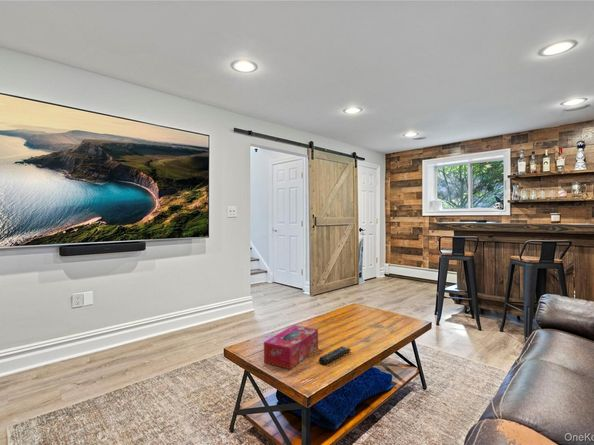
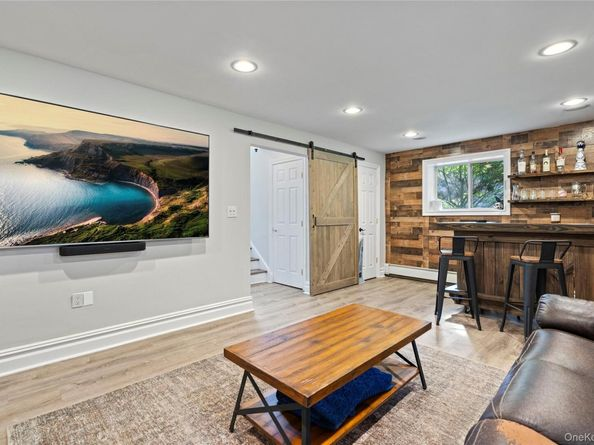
- remote control (335, 354)
- tissue box (292, 345)
